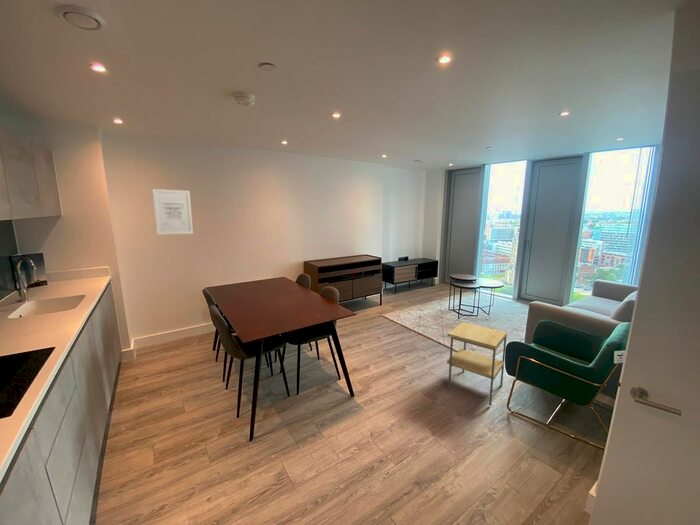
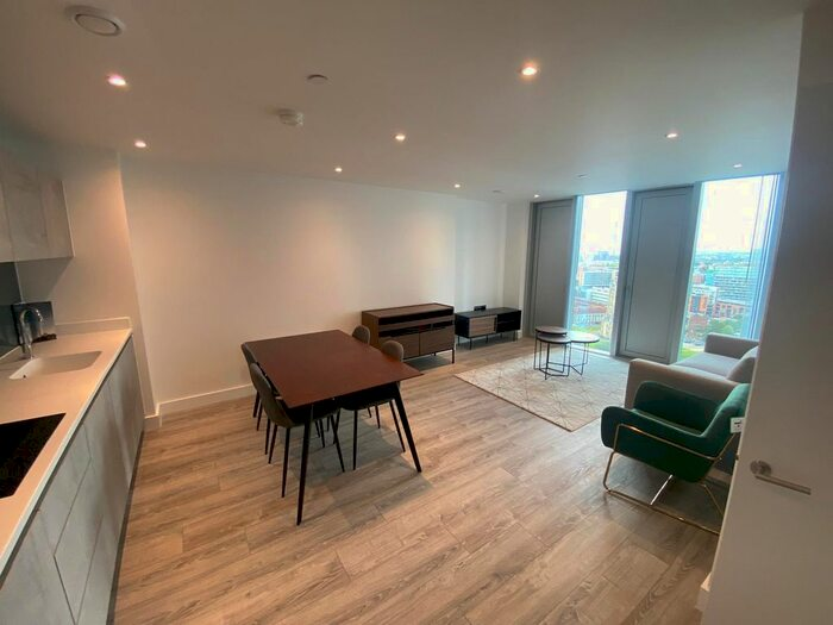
- side table (475, 360)
- wall art (173, 212)
